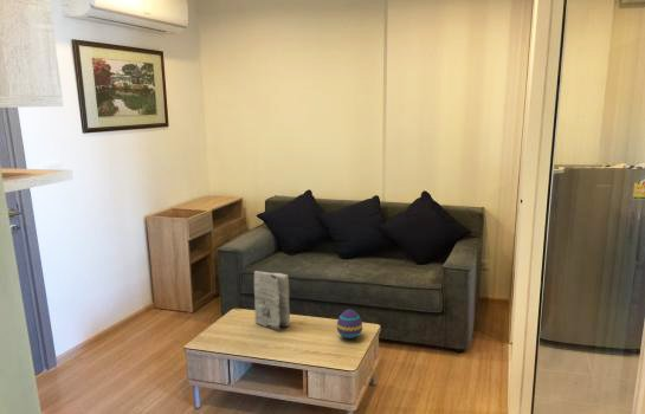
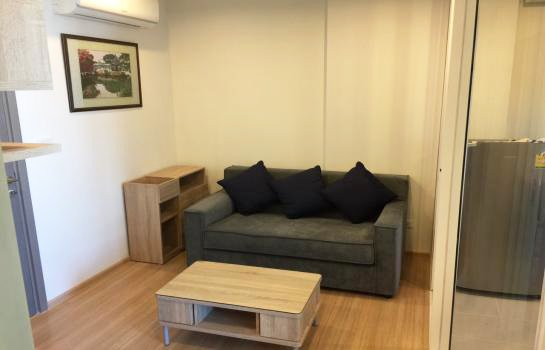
- decorative egg (349, 323)
- book (272, 299)
